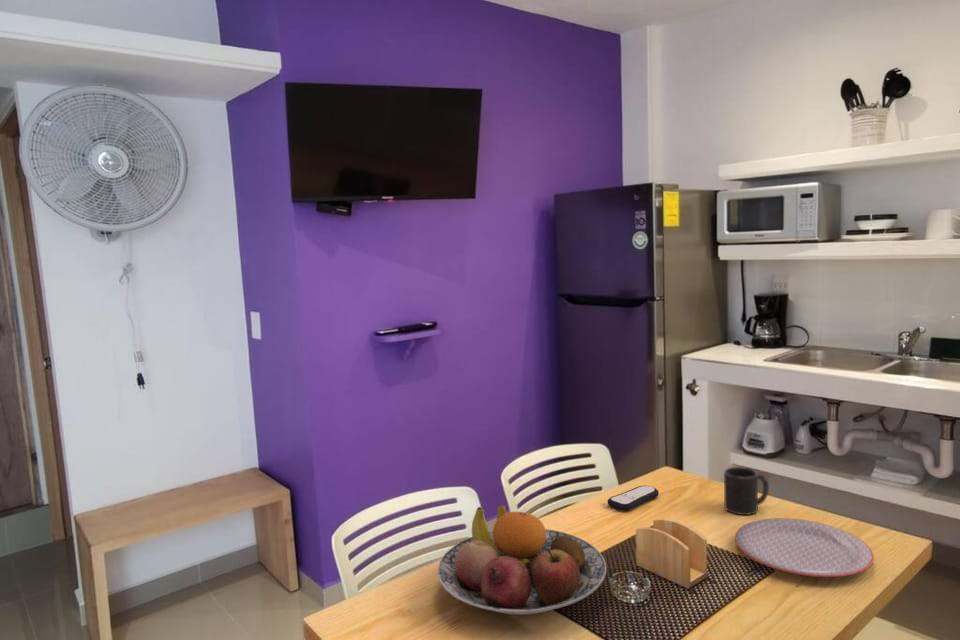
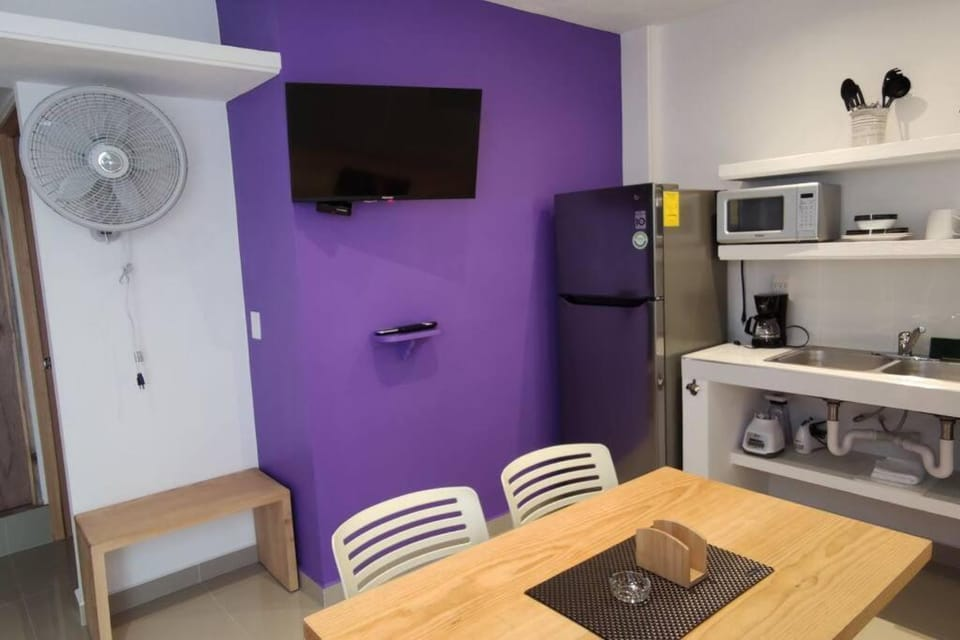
- plate (801, 548)
- mug (747, 489)
- fruit bowl (520, 557)
- remote control (634, 497)
